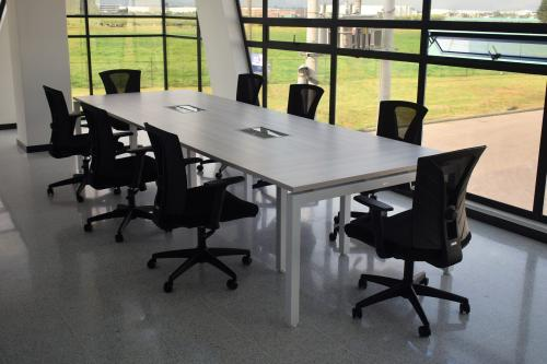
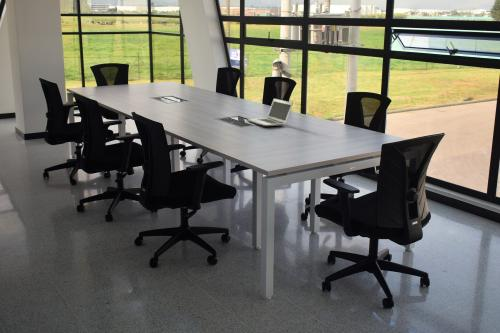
+ laptop (269, 112)
